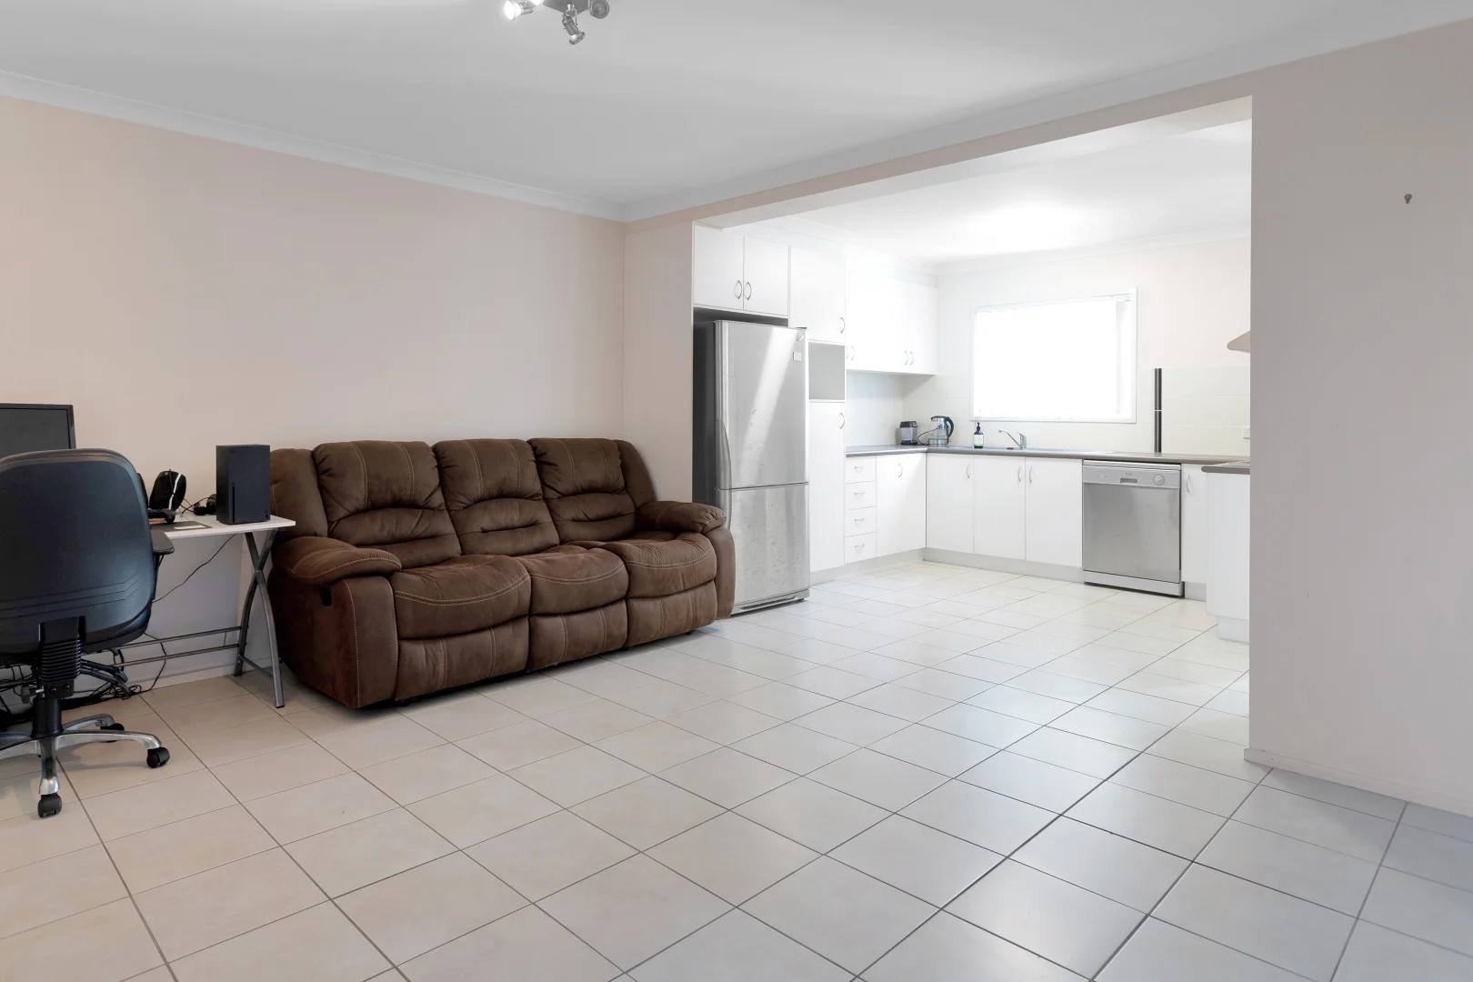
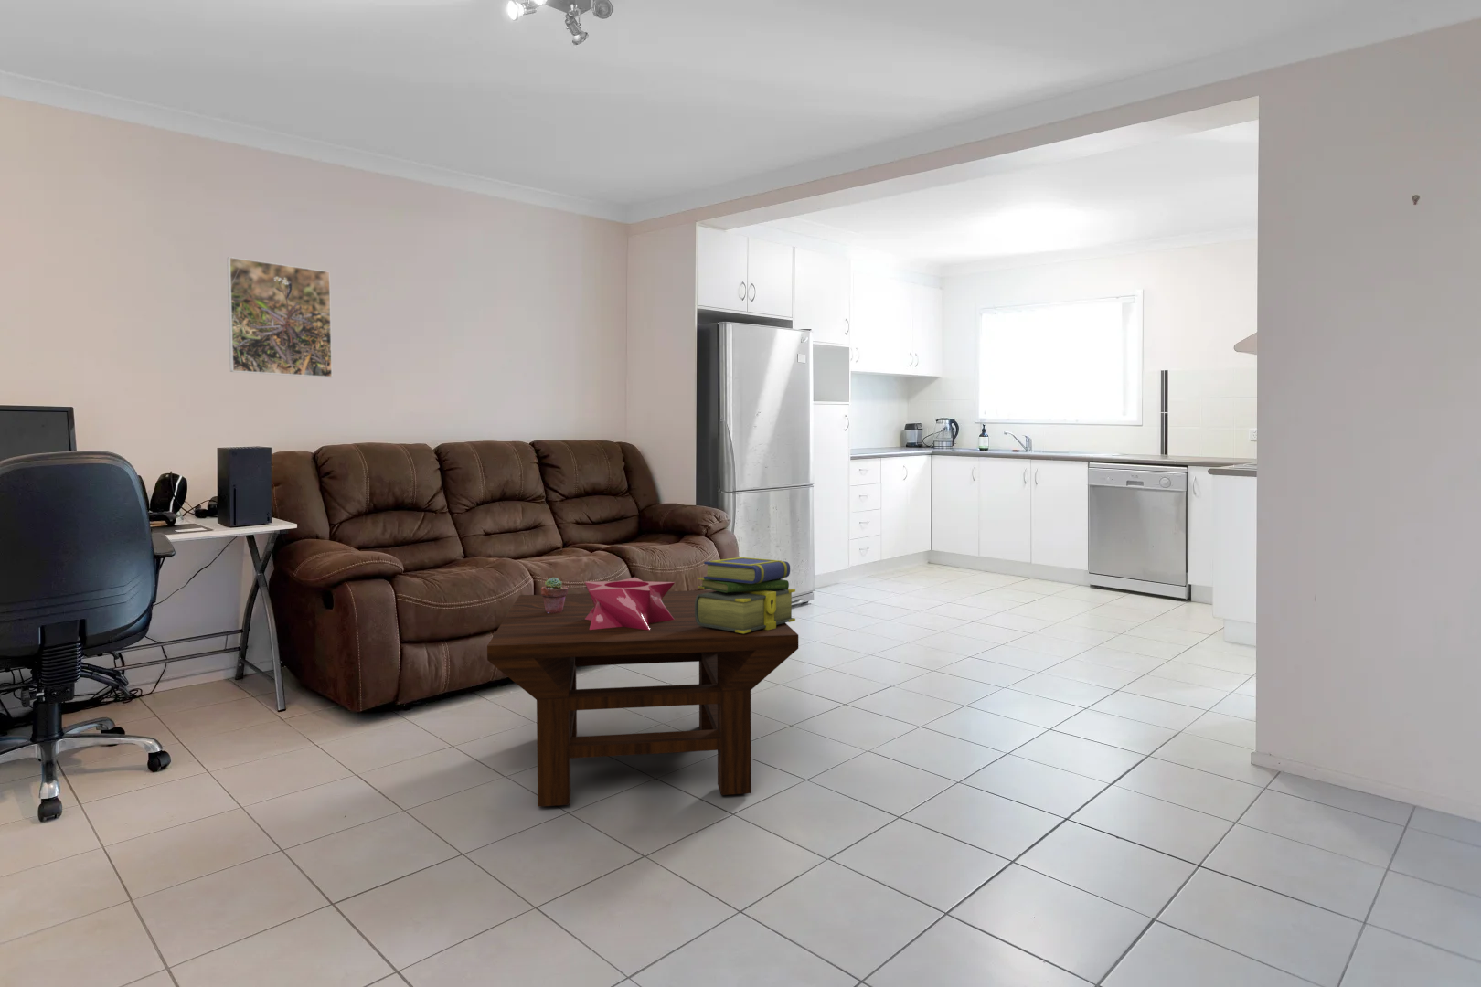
+ potted succulent (554, 594)
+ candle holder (624, 604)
+ stack of books (745, 590)
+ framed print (282, 319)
+ coffee table (641, 687)
